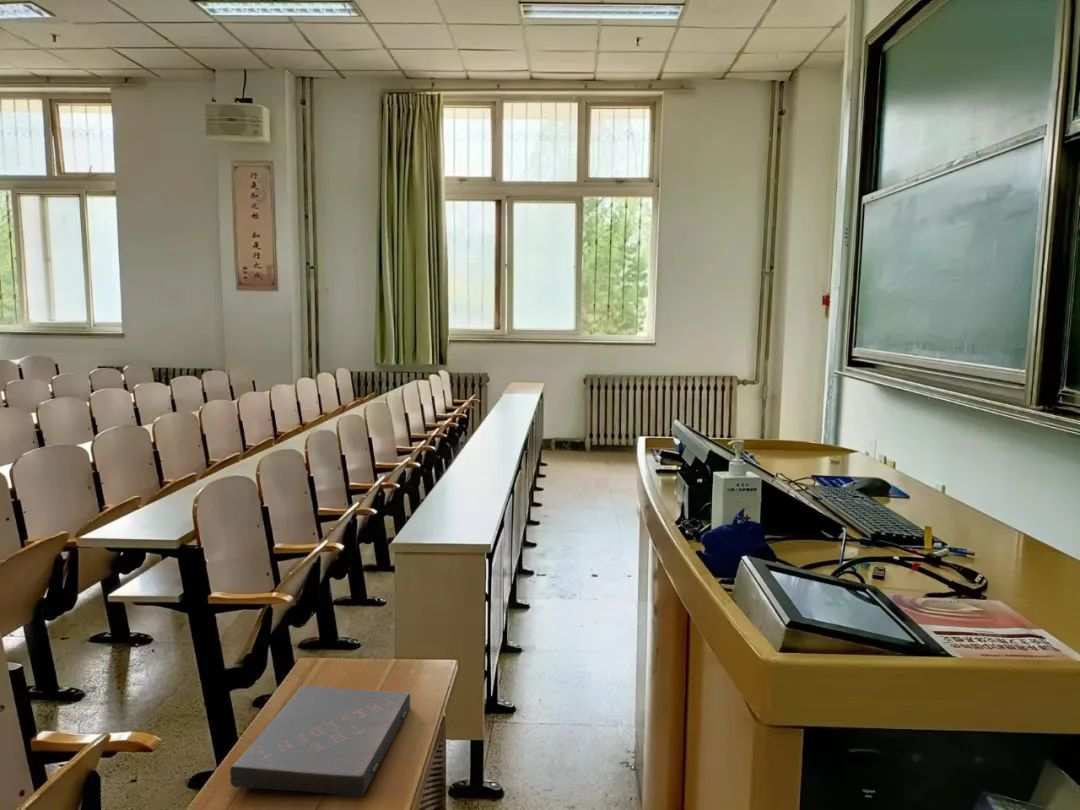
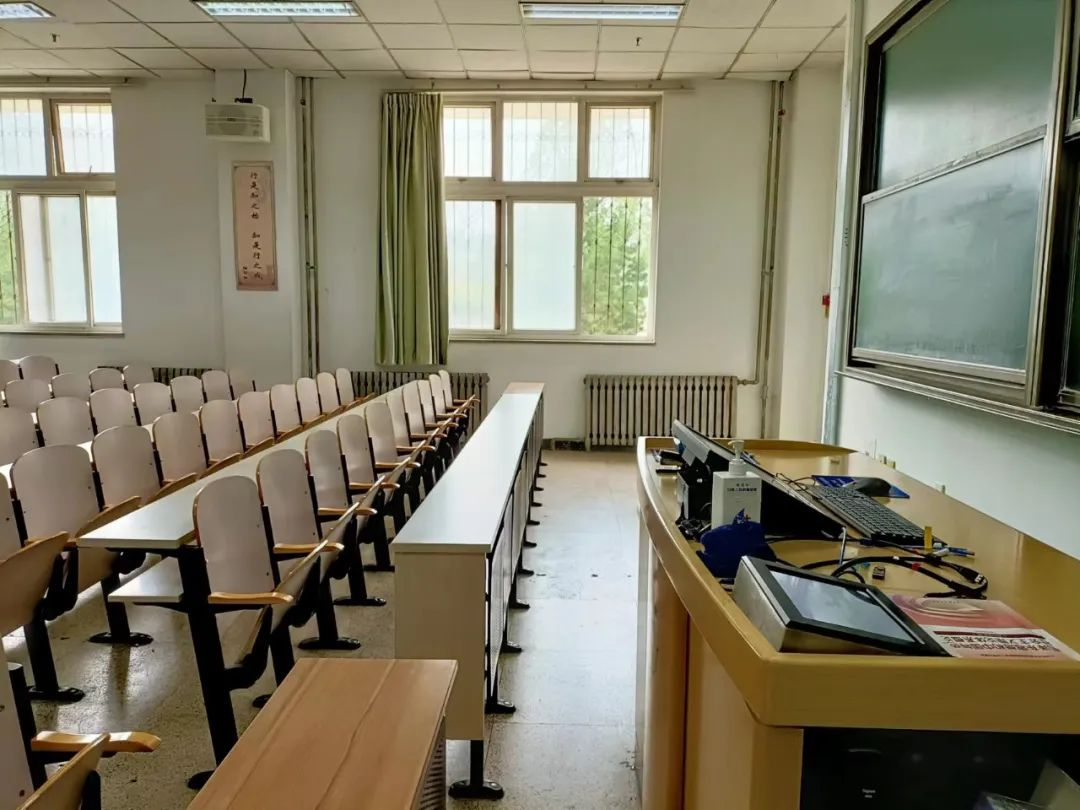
- book (329, 735)
